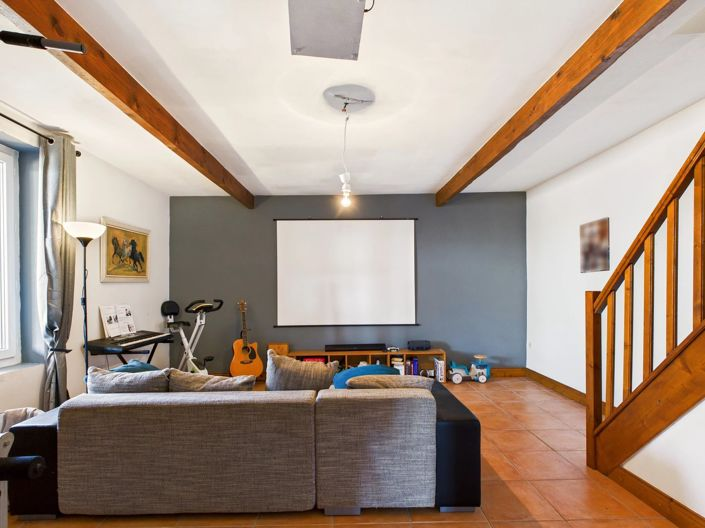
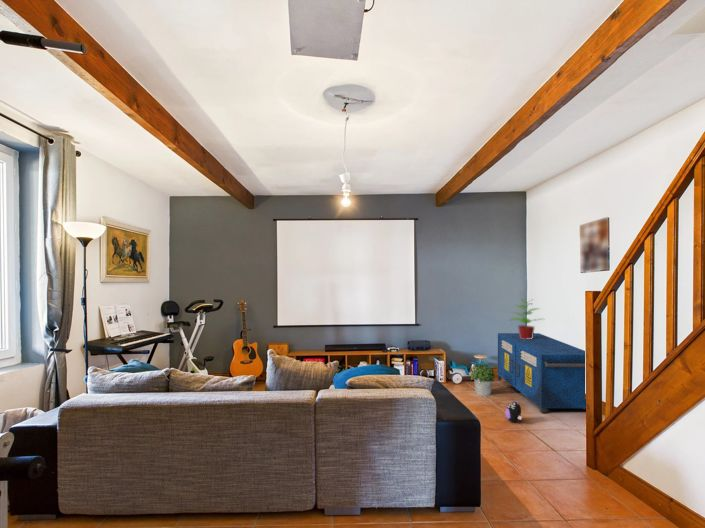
+ potted plant (527, 318)
+ potted plant (481, 378)
+ storage cabinet (538, 369)
+ plush toy (514, 410)
